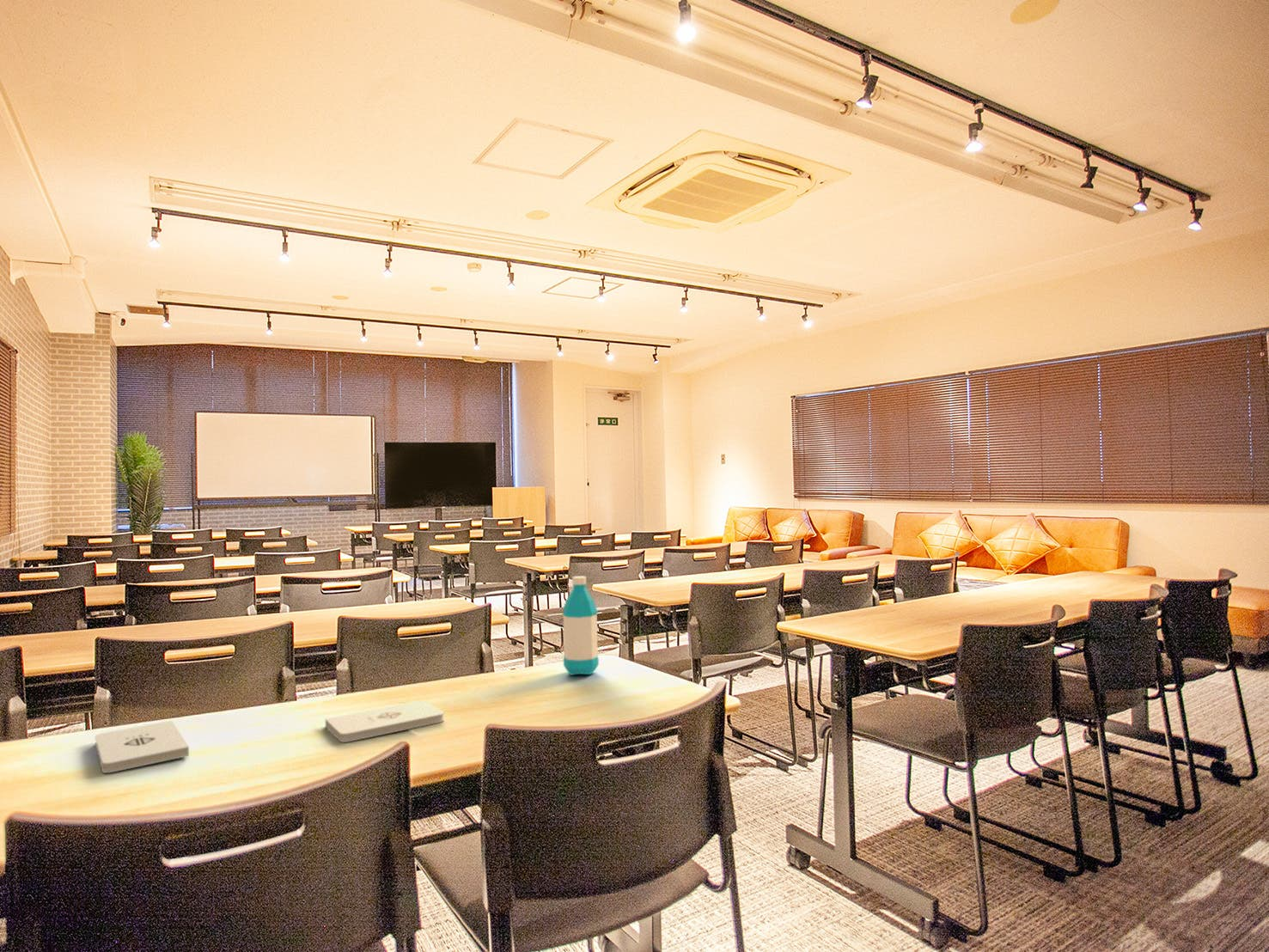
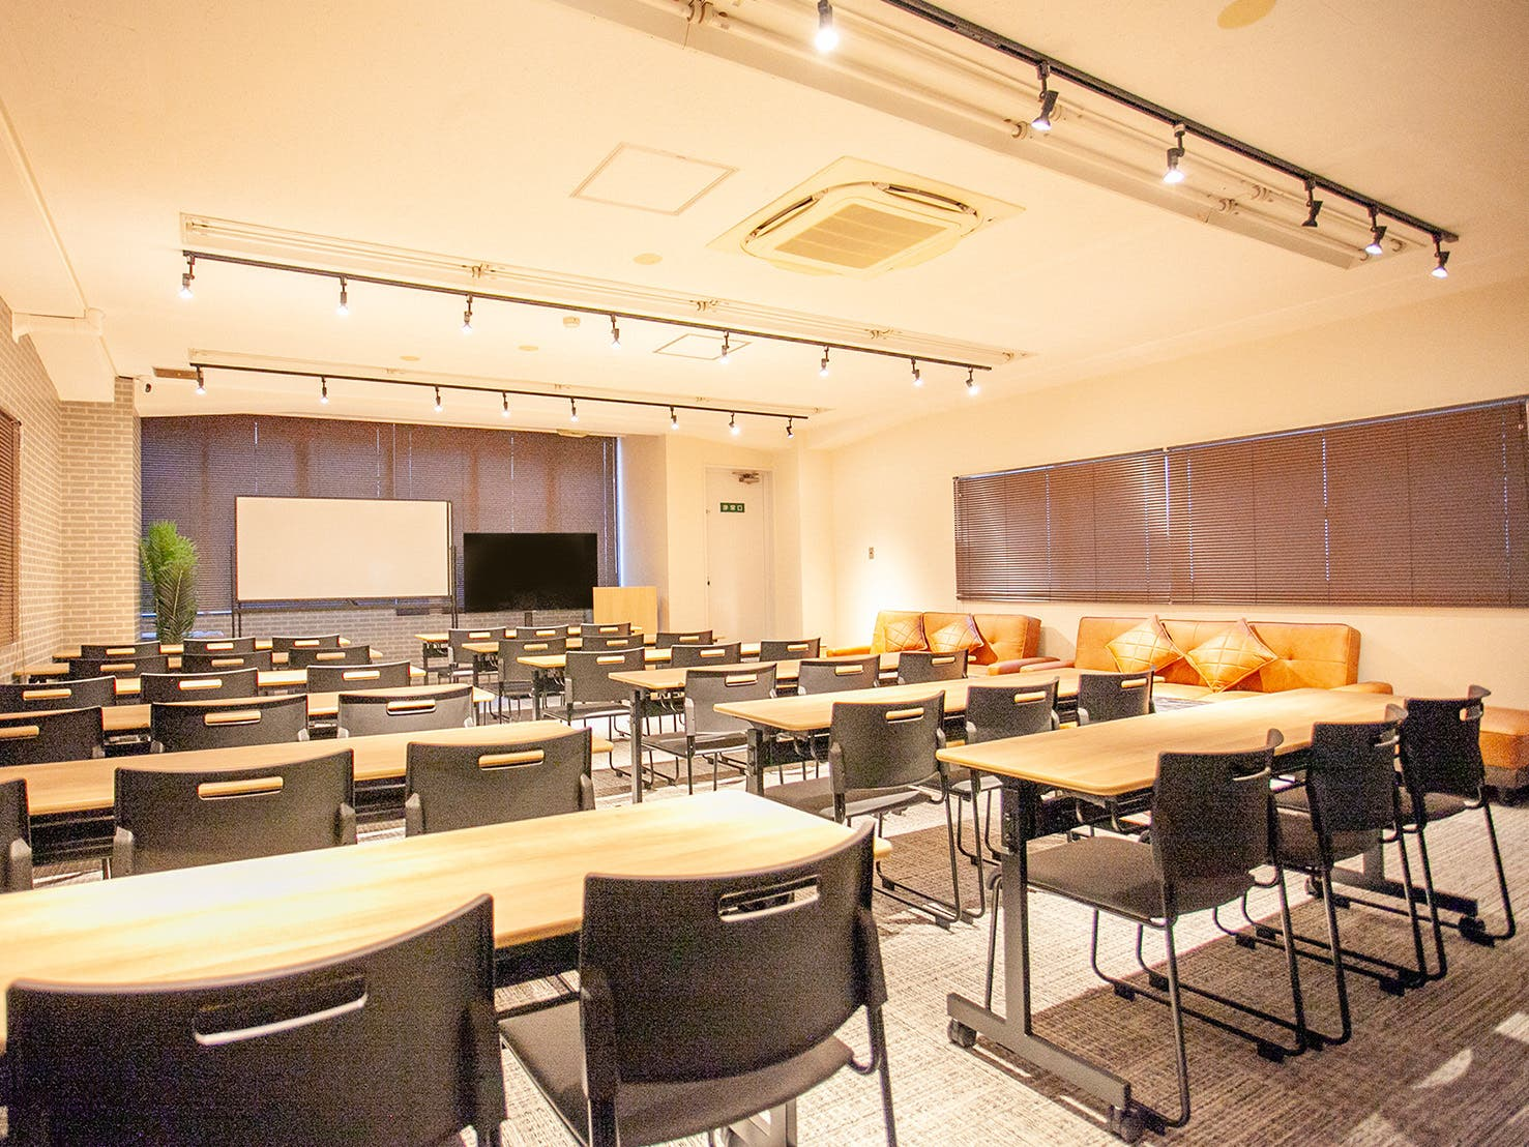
- notepad (386, 719)
- water bottle (580, 625)
- notepad (140, 744)
